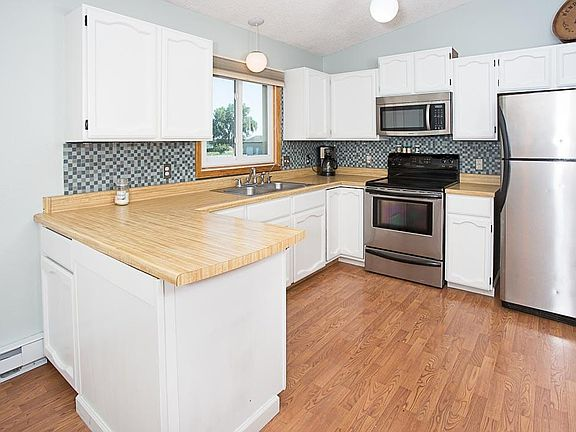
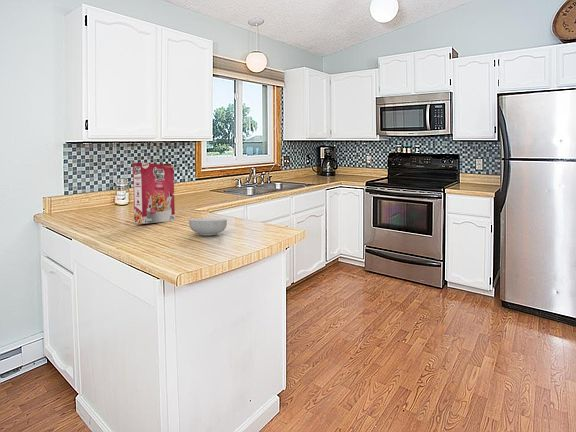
+ cereal bowl (208, 226)
+ cereal box (154, 193)
